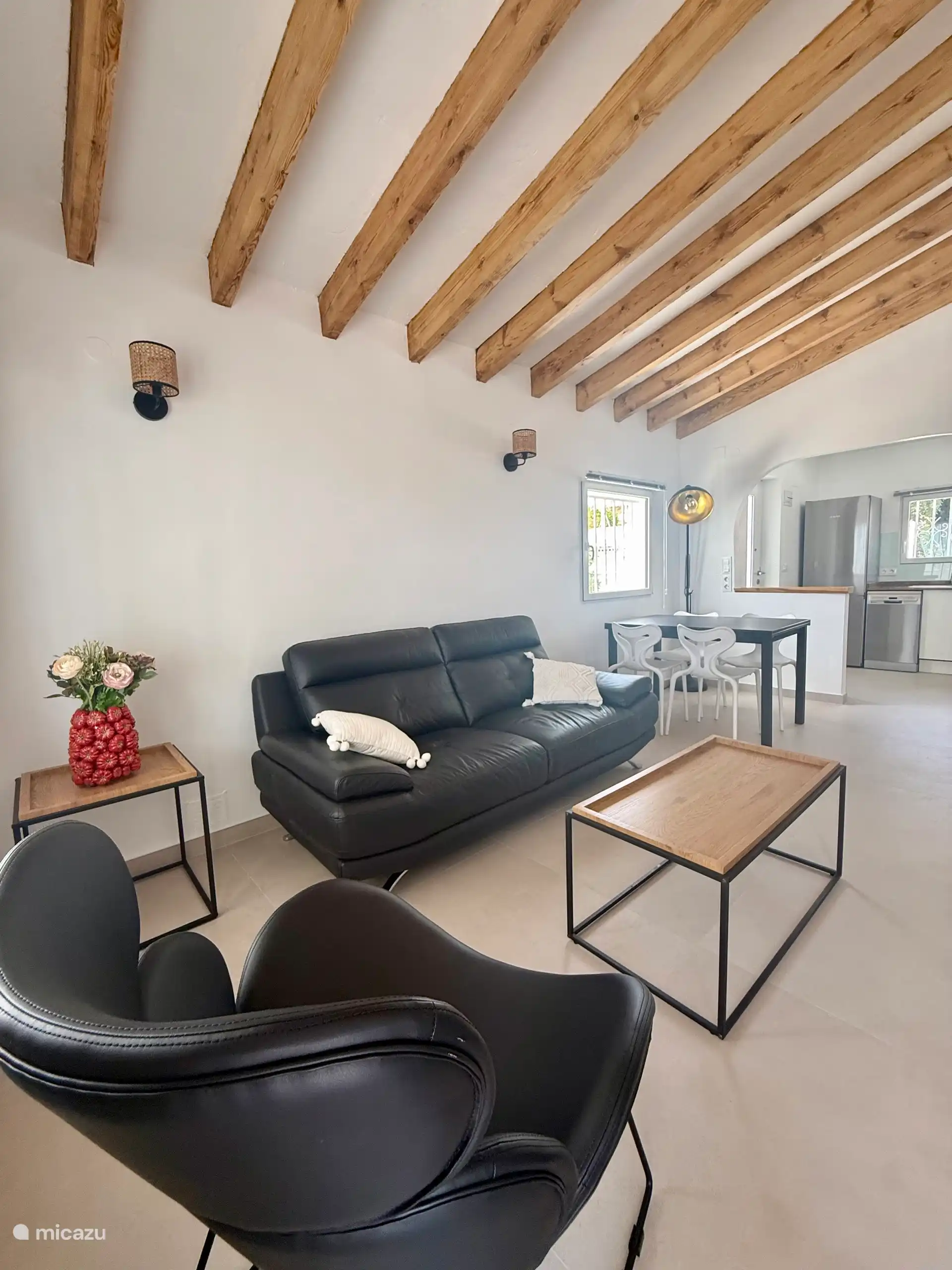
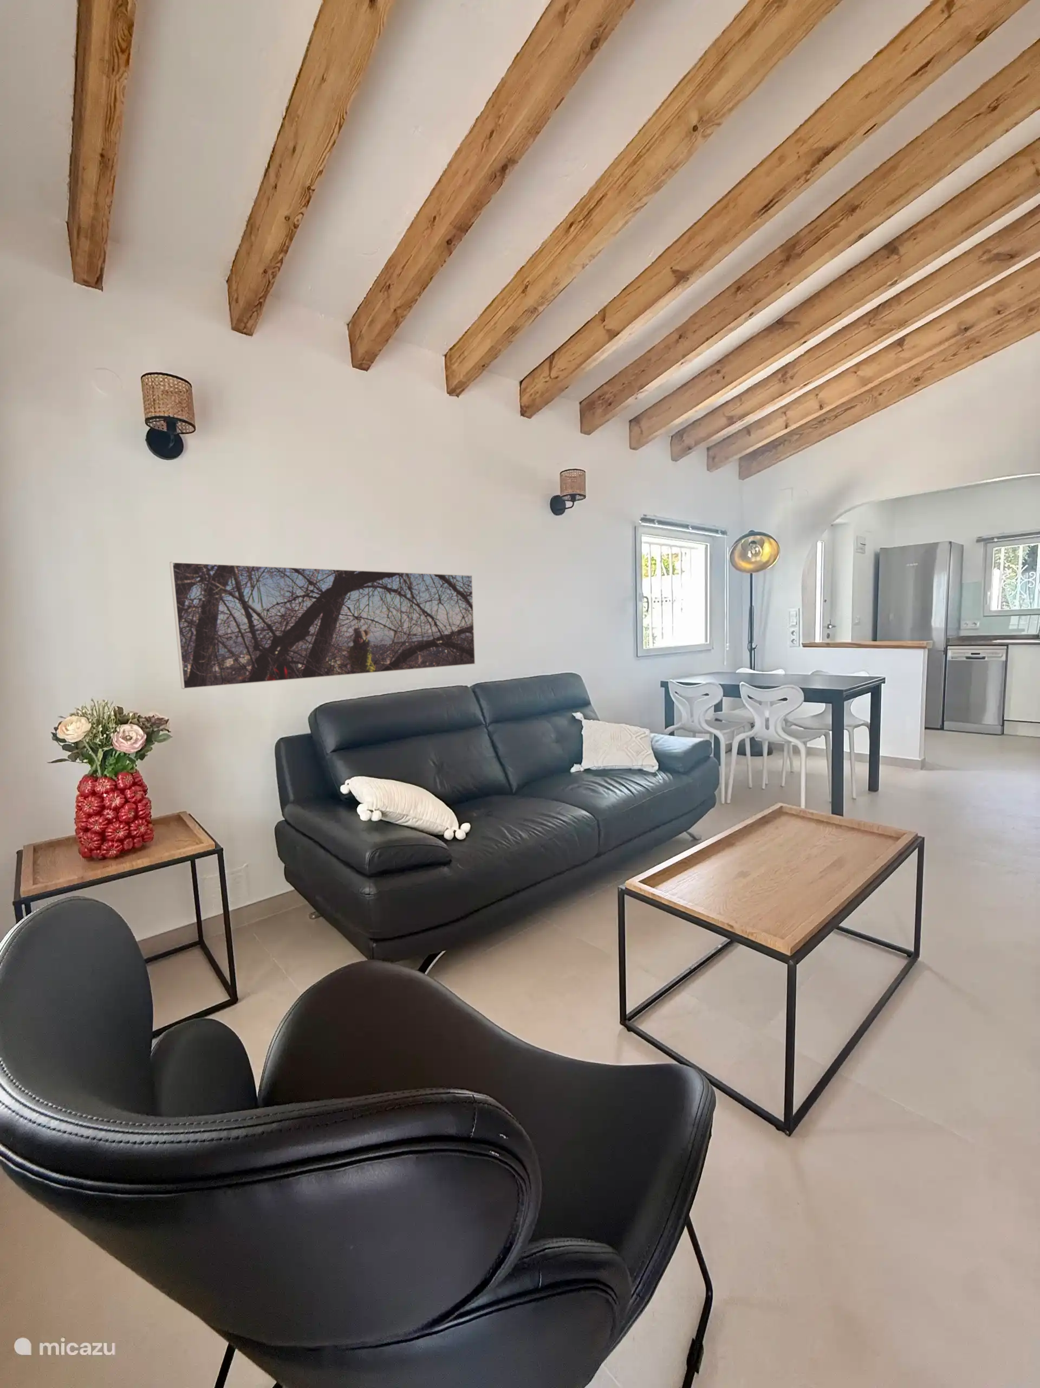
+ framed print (351, 623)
